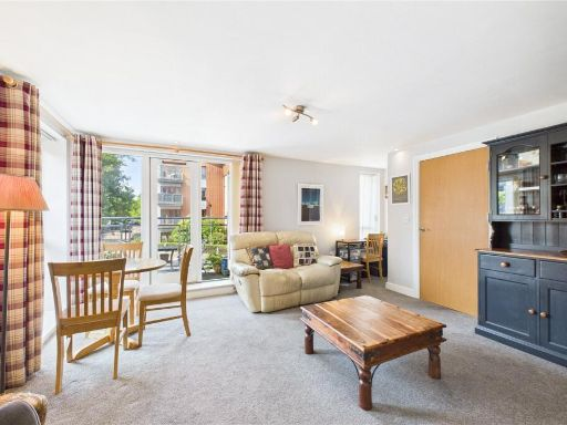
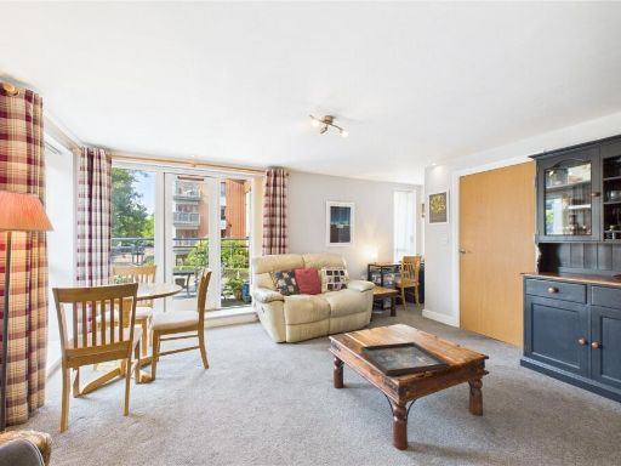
+ decorative tray (401, 357)
